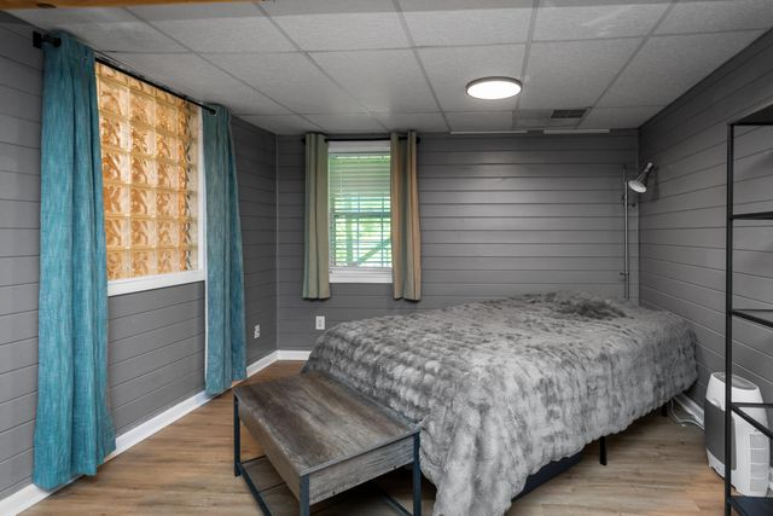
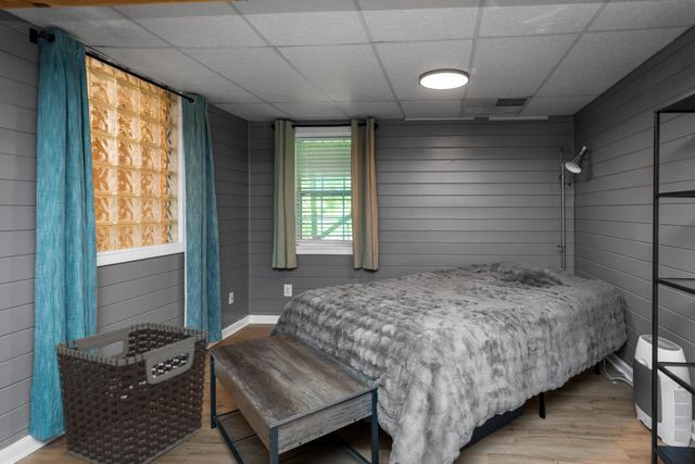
+ clothes hamper (136, 388)
